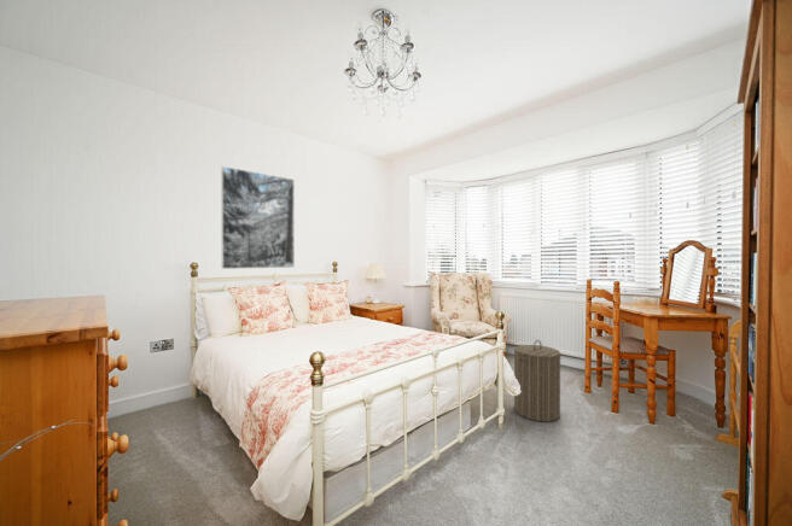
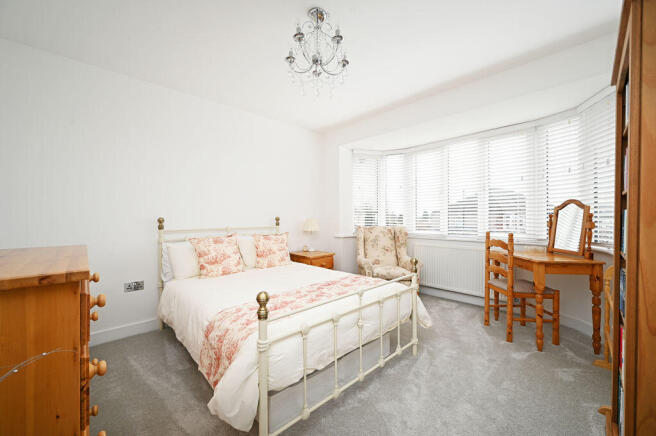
- laundry hamper (536, 375)
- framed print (260, 221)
